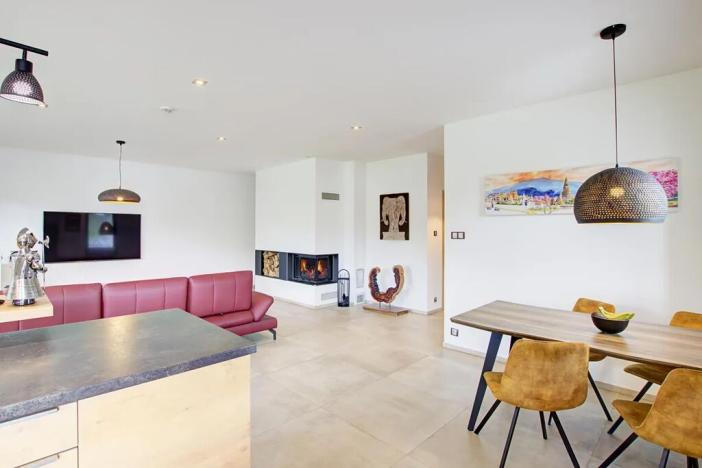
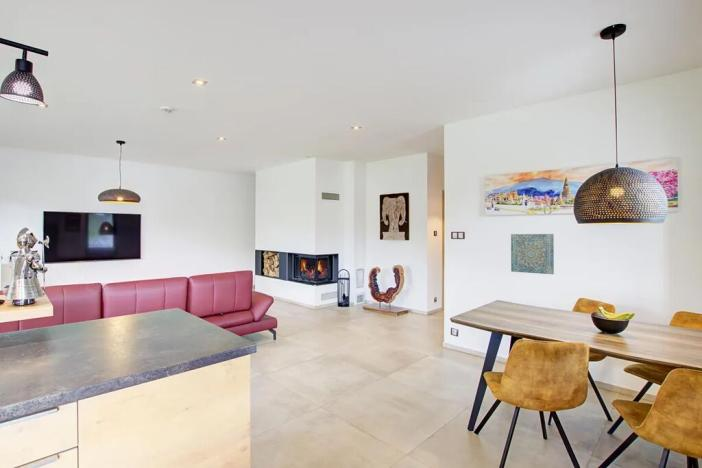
+ wall art (531, 253)
